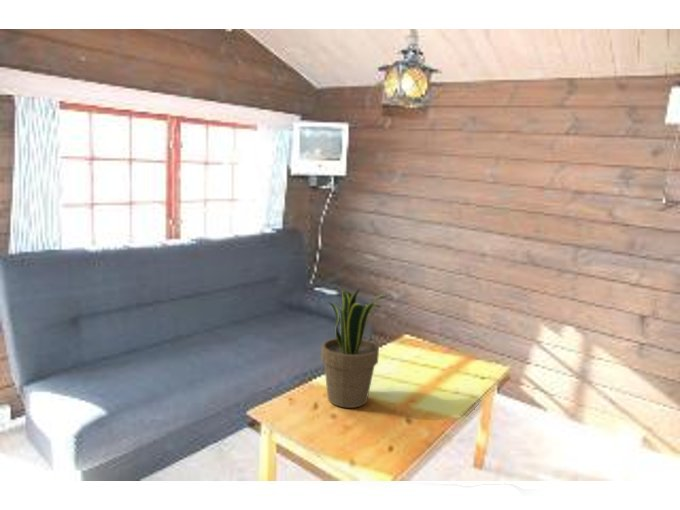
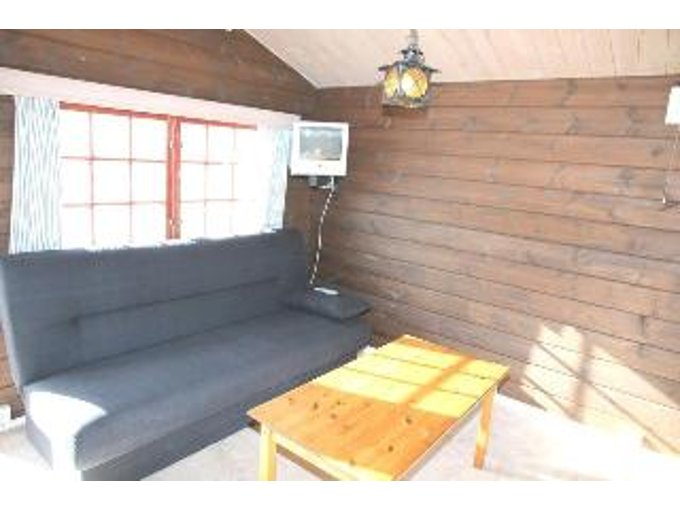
- potted plant (355, 344)
